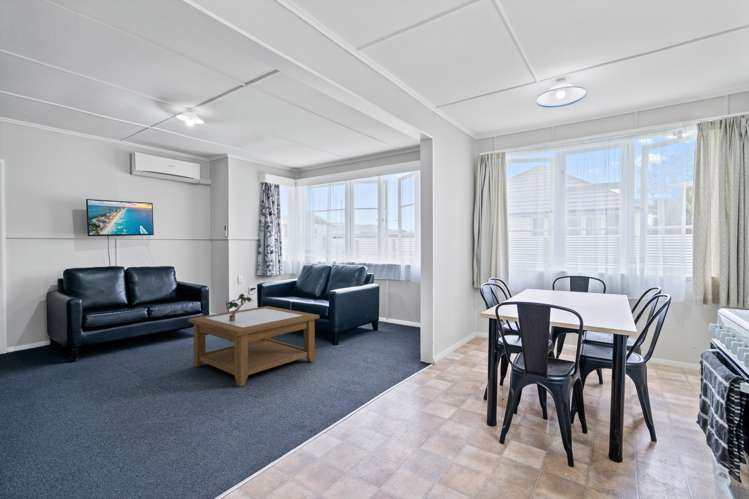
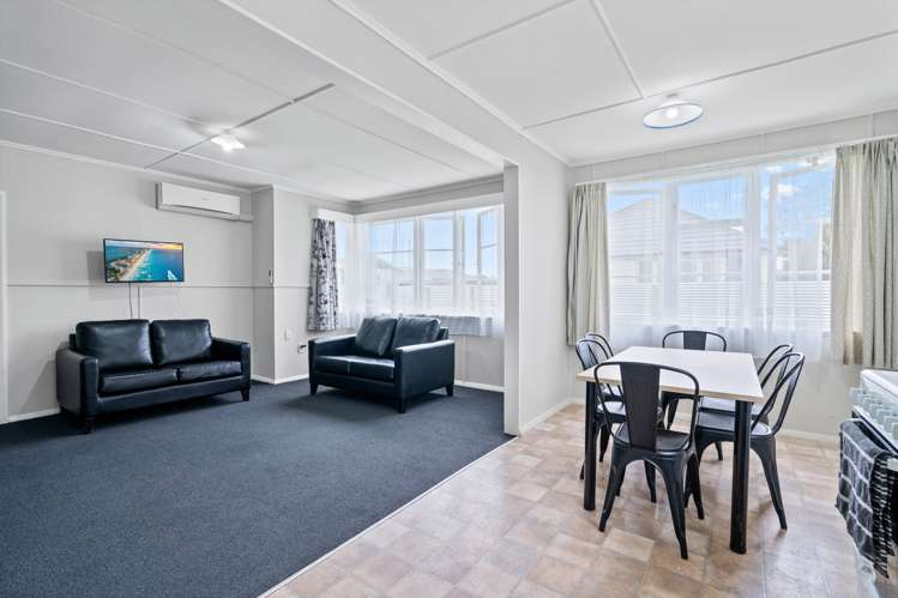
- coffee table (255, 339)
- potted plant (240, 306)
